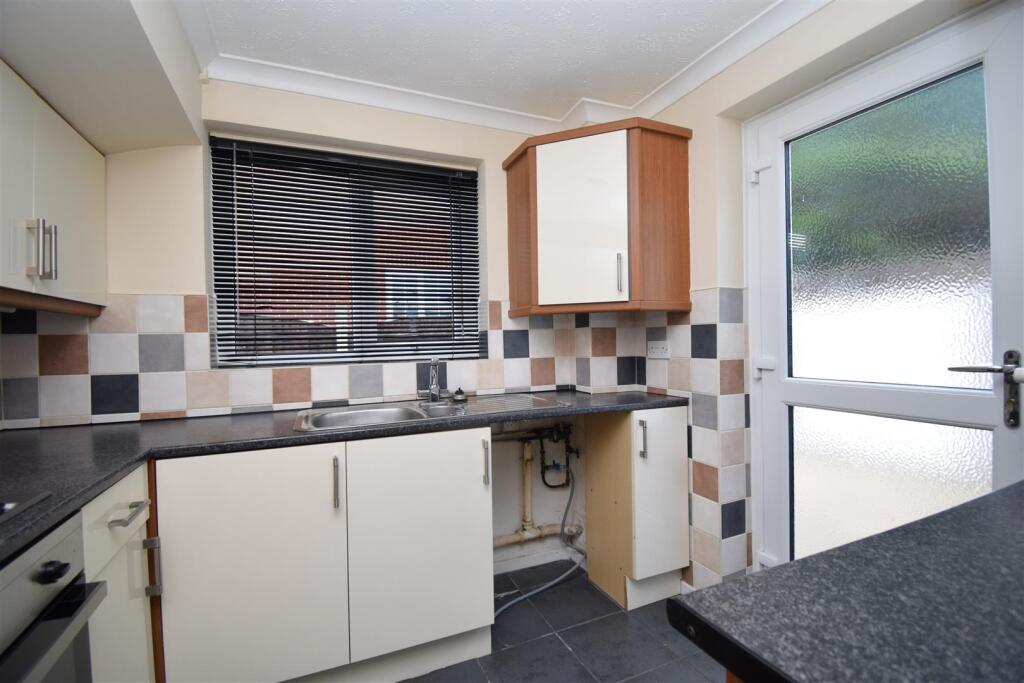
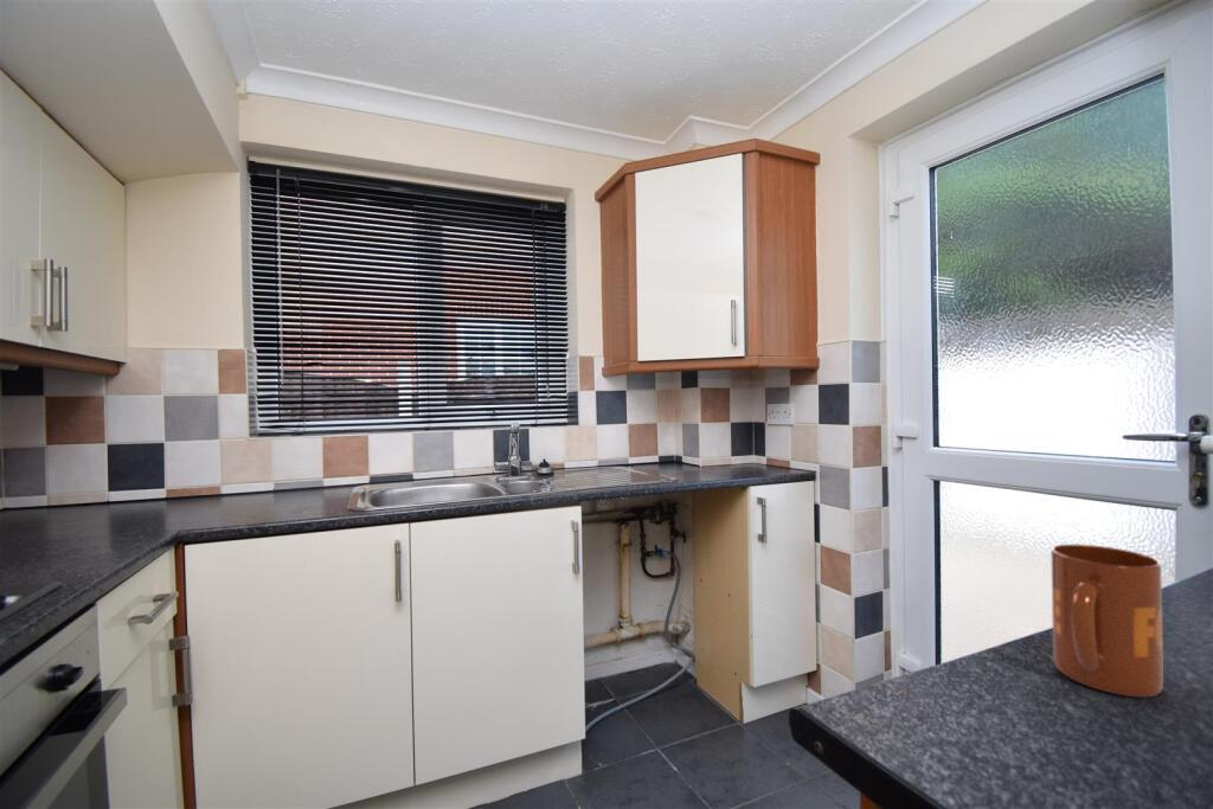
+ mug (1098, 621)
